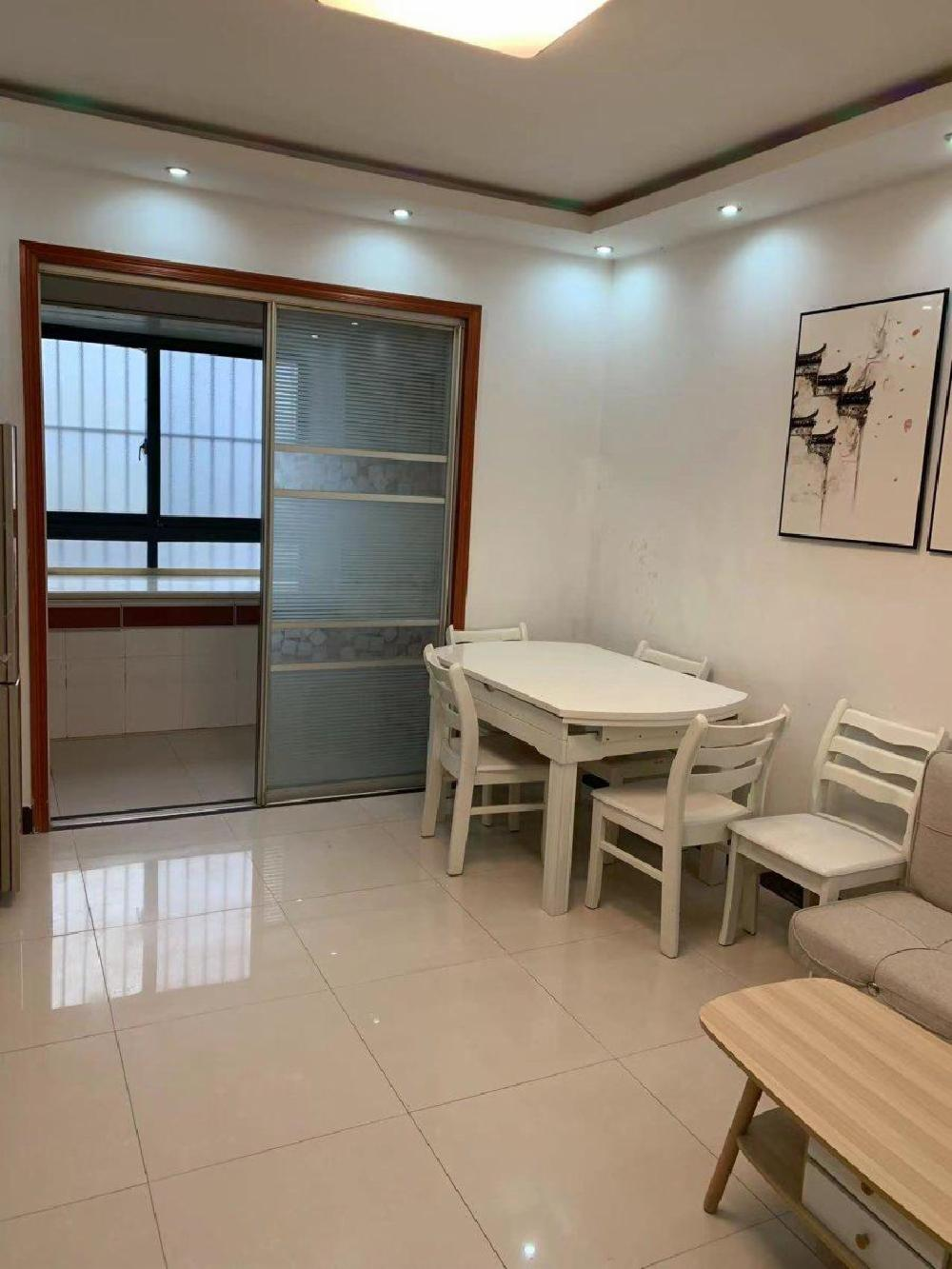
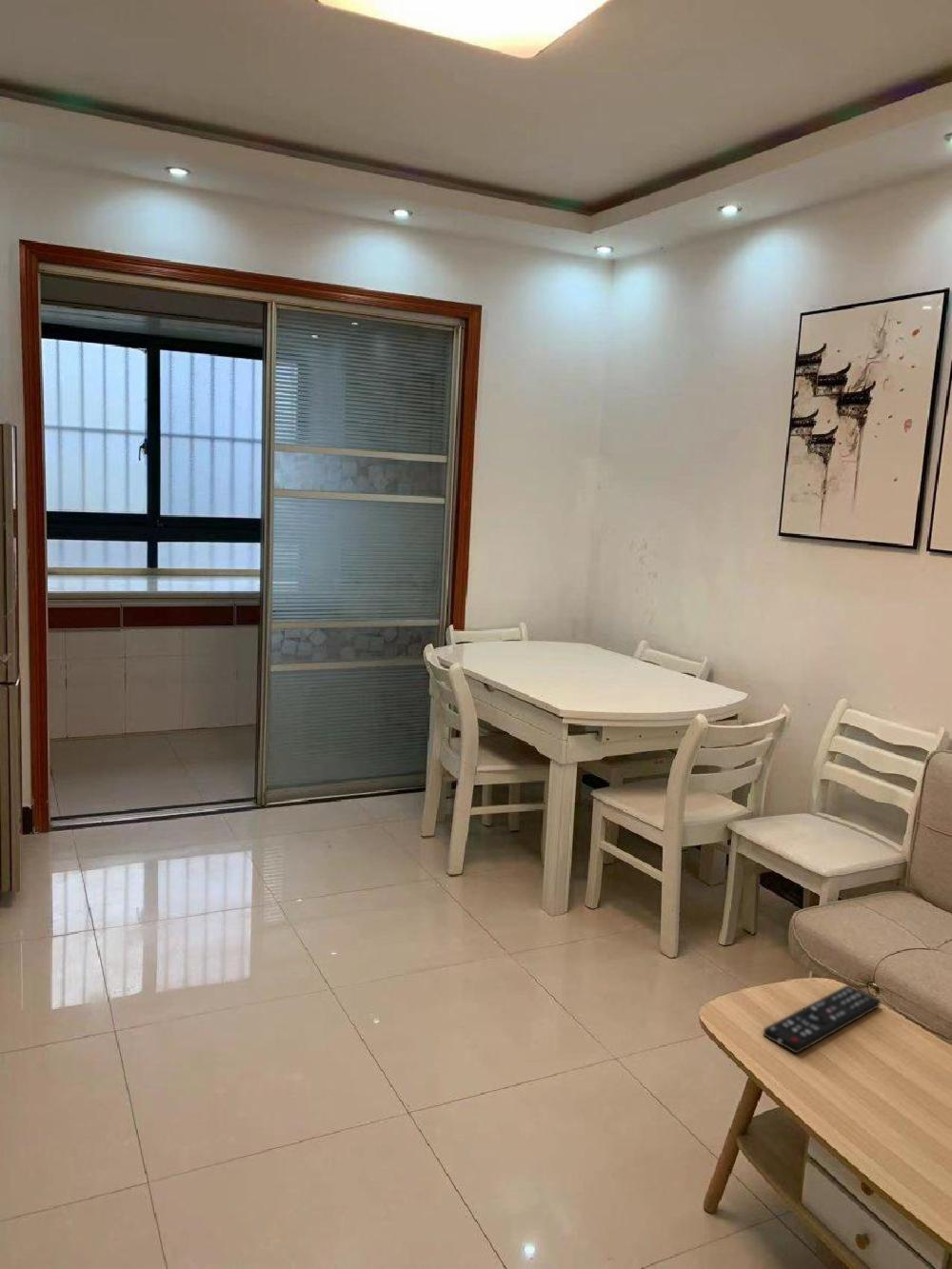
+ remote control (823, 1016)
